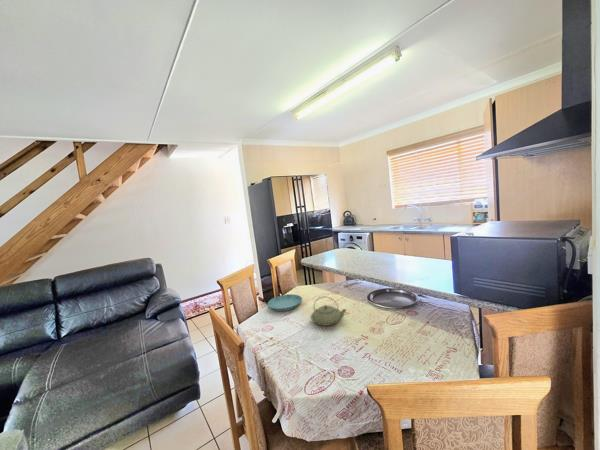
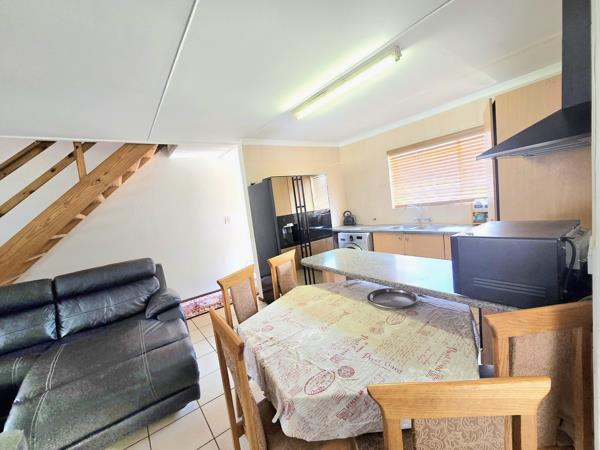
- teapot (327, 308)
- saucer (285, 303)
